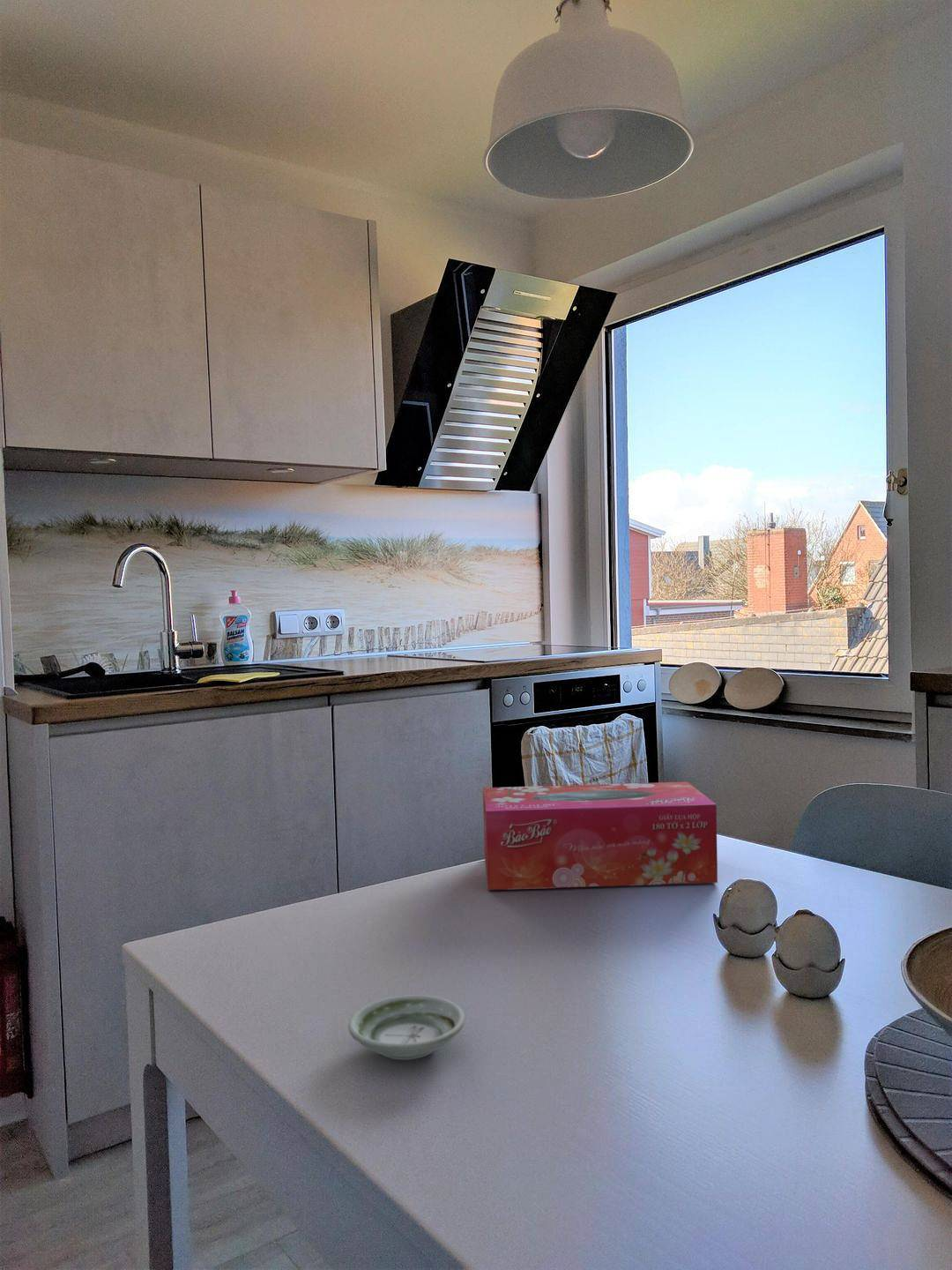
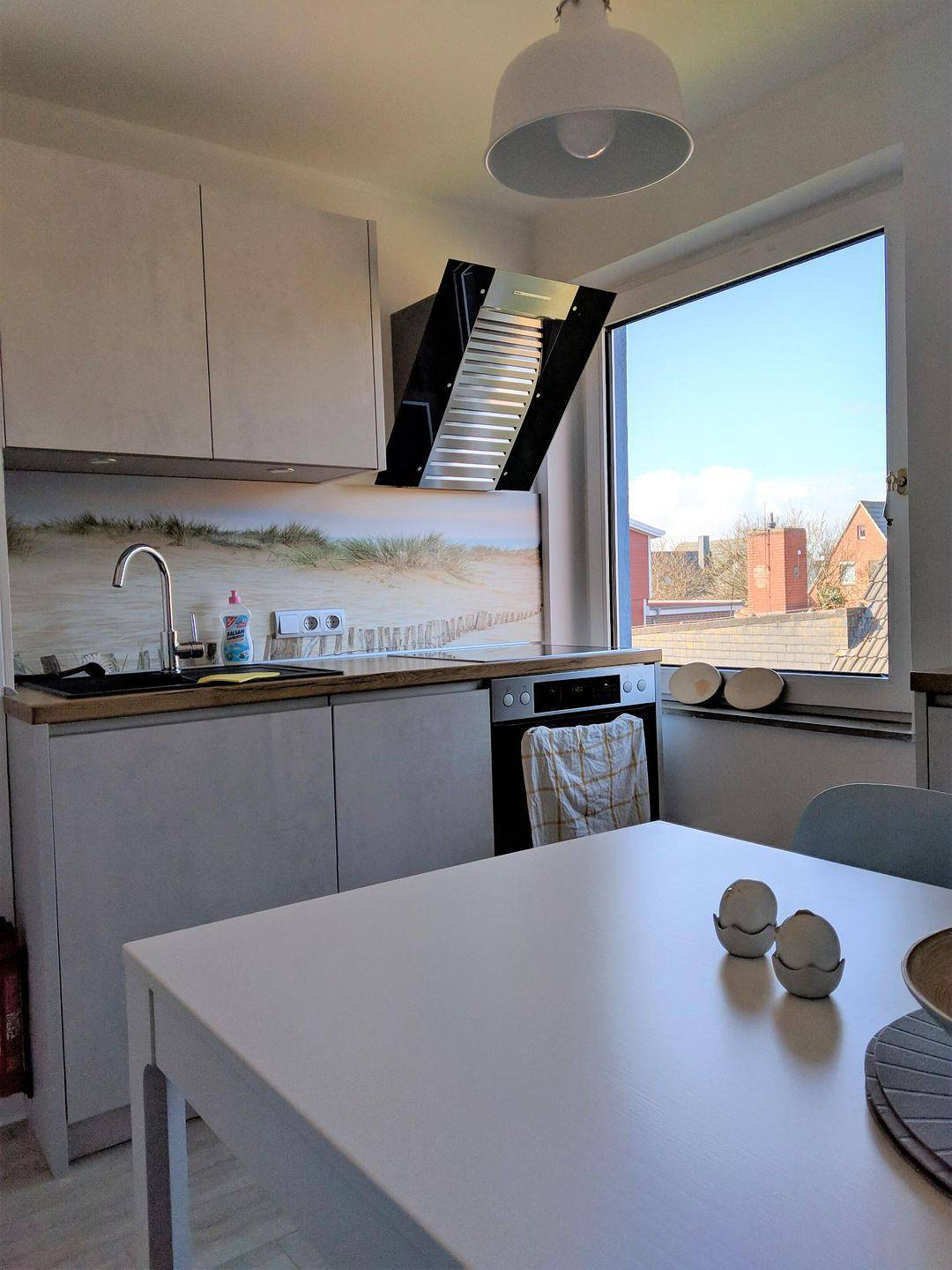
- saucer (406, 1032)
- tissue box (593, 833)
